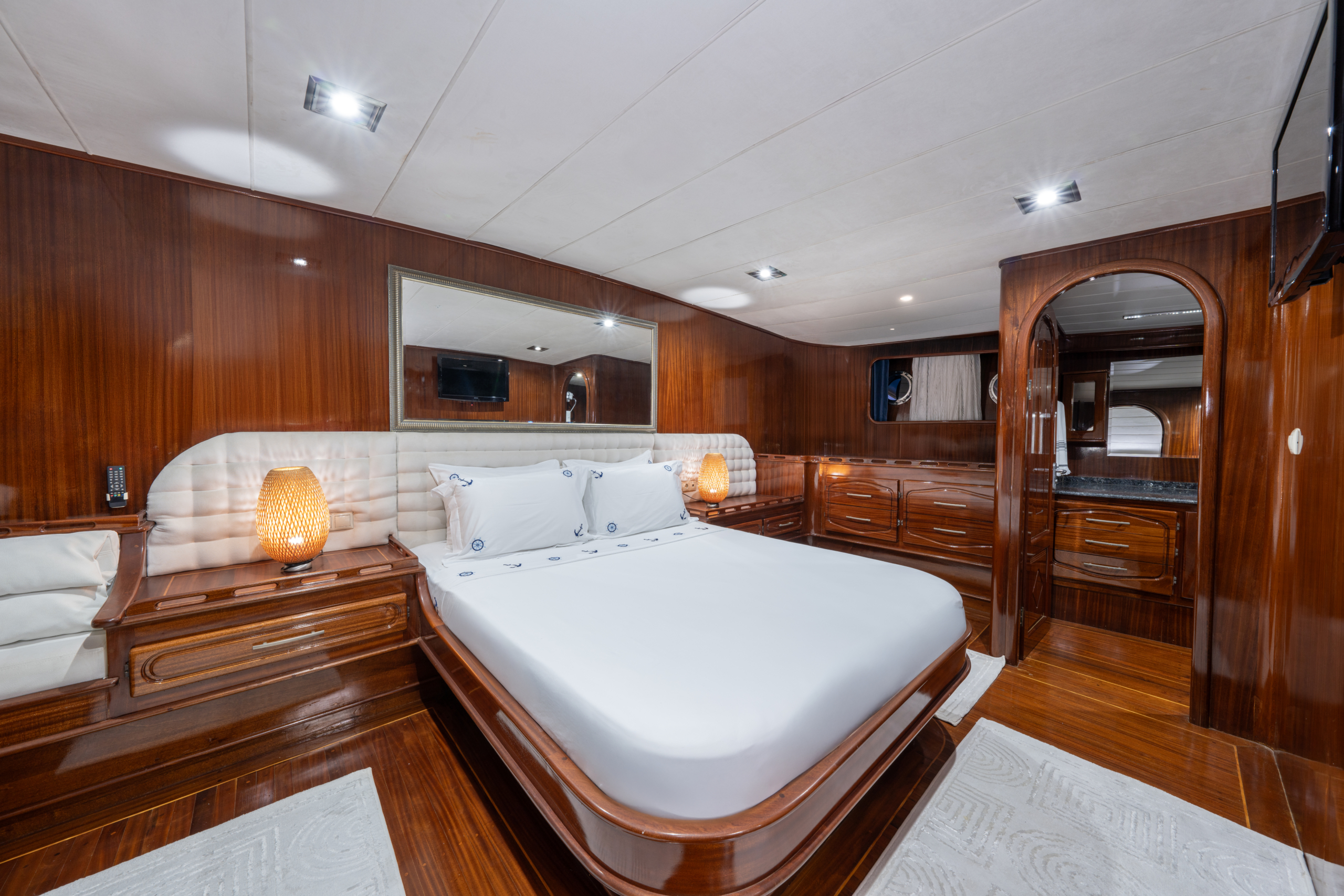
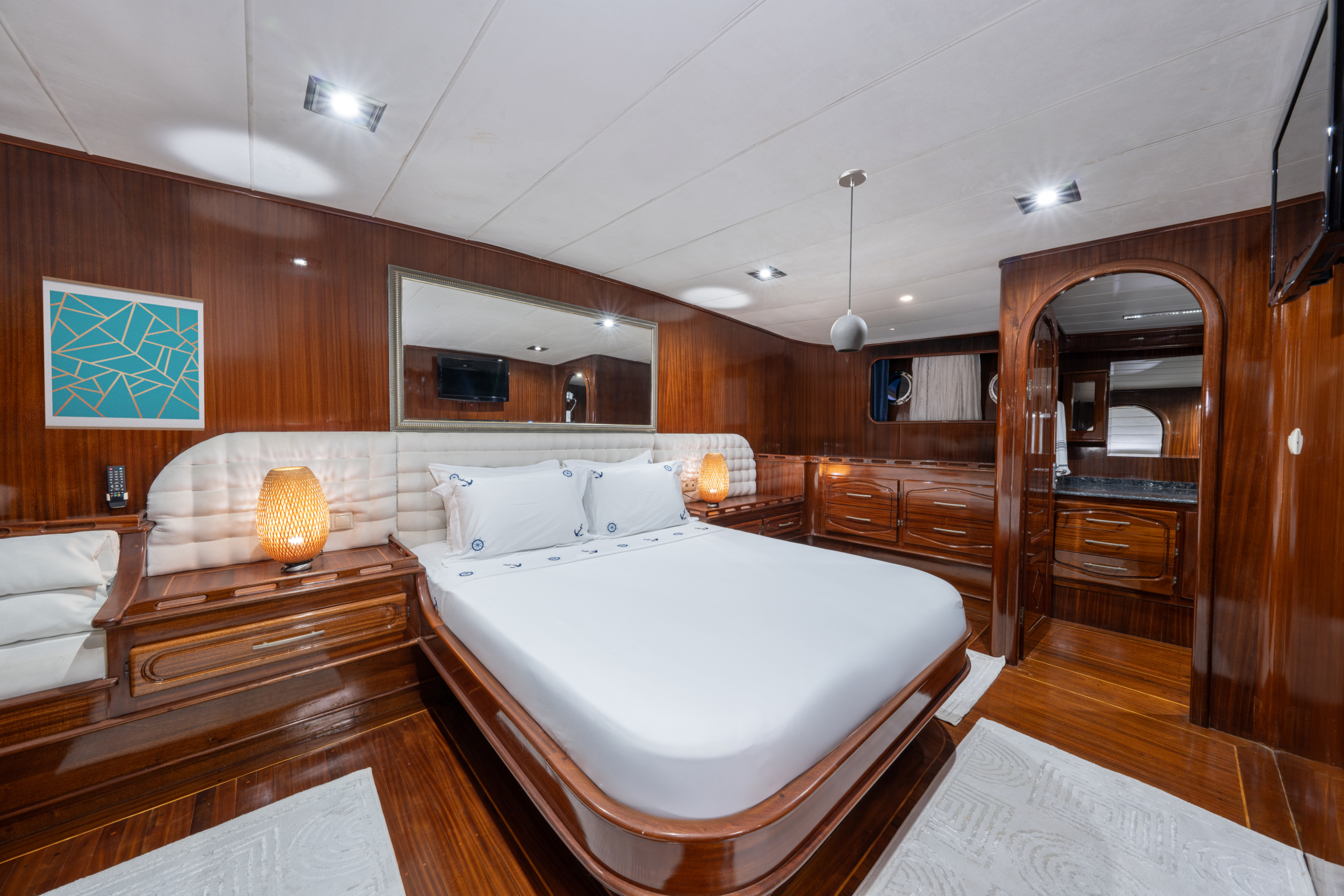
+ wall art (130, 360)
+ light fixture (850, 263)
